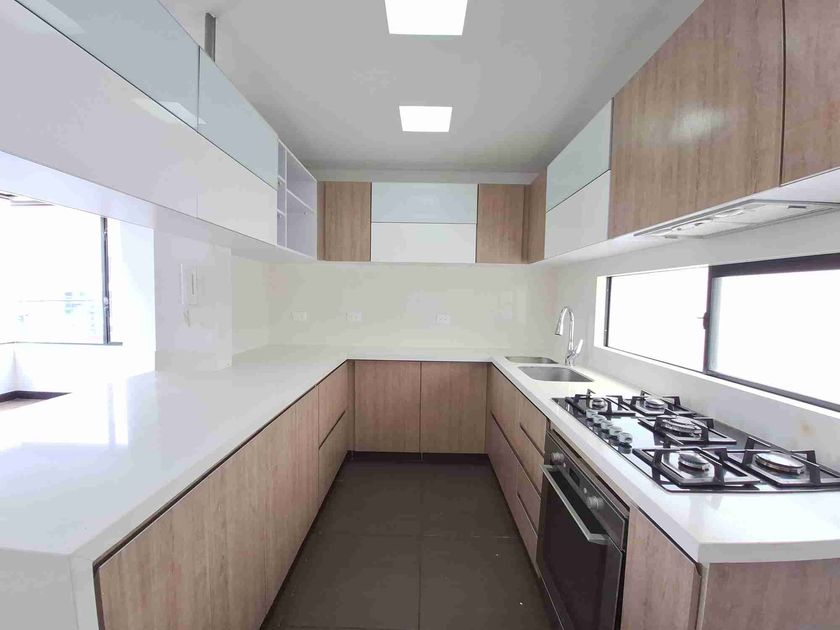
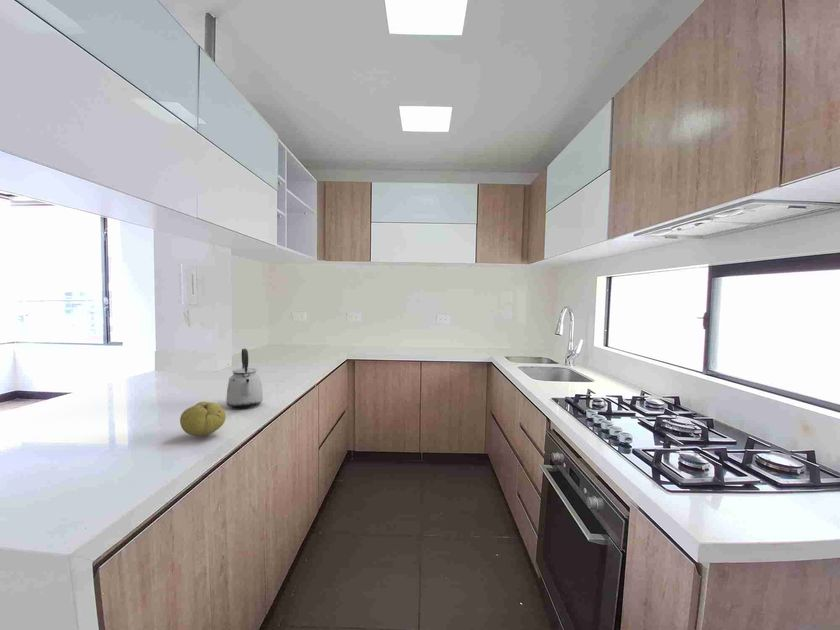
+ fruit (203, 419)
+ kettle (245, 378)
